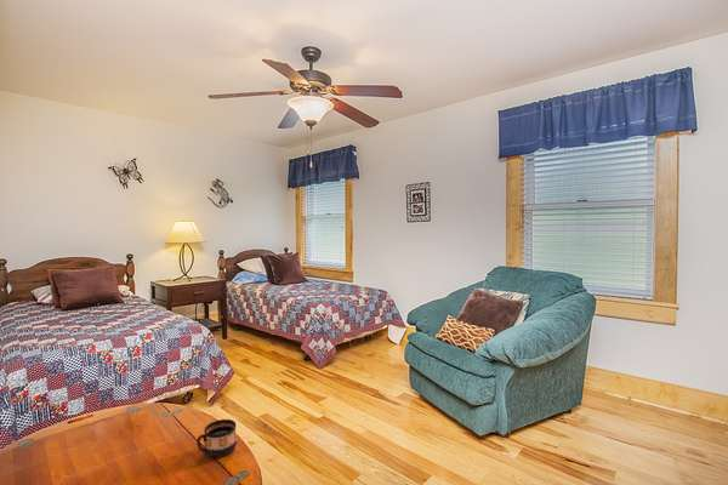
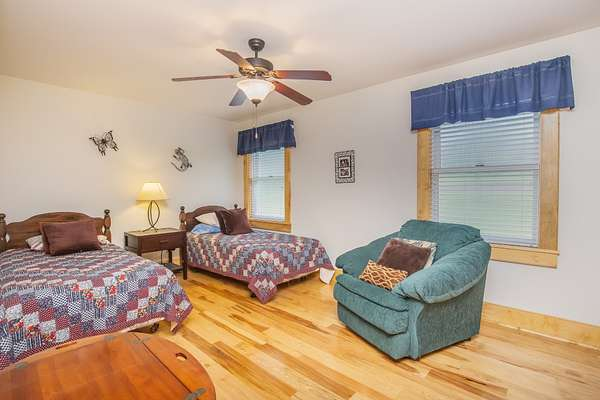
- cup (218, 438)
